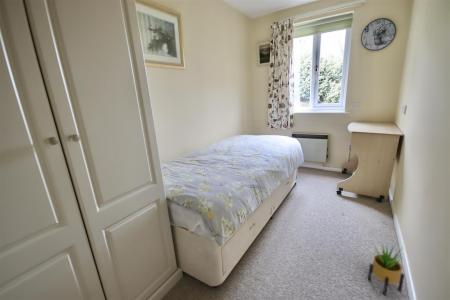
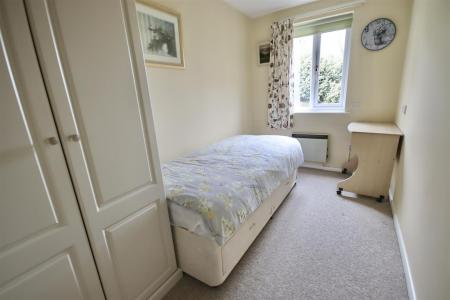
- potted plant (386, 265)
